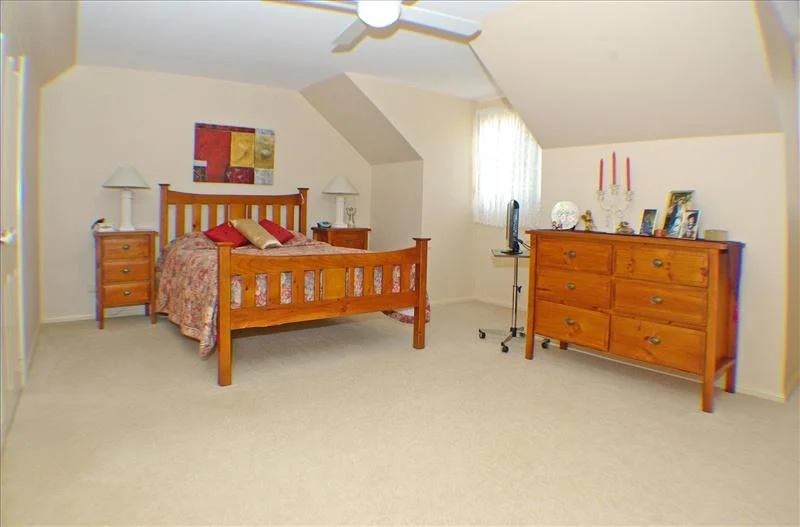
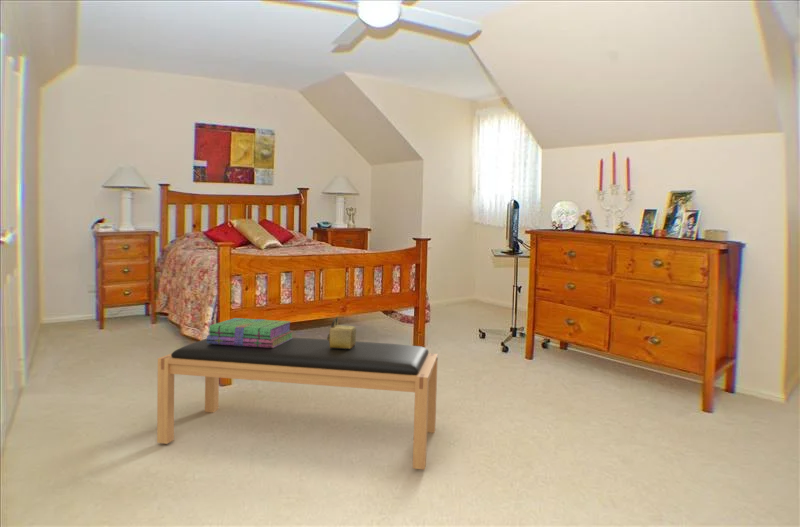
+ stack of books (251, 331)
+ bench (304, 383)
+ decorative box (342, 332)
